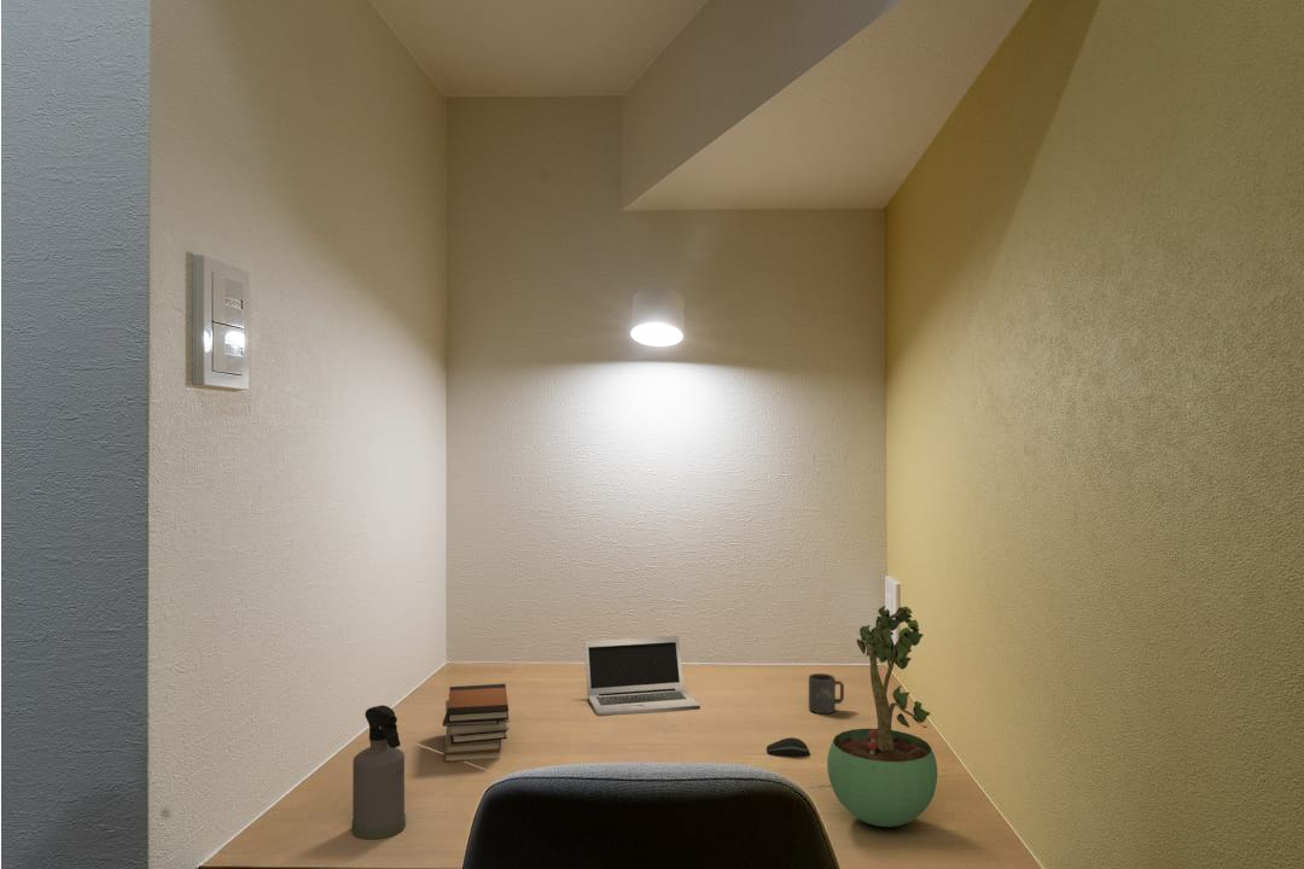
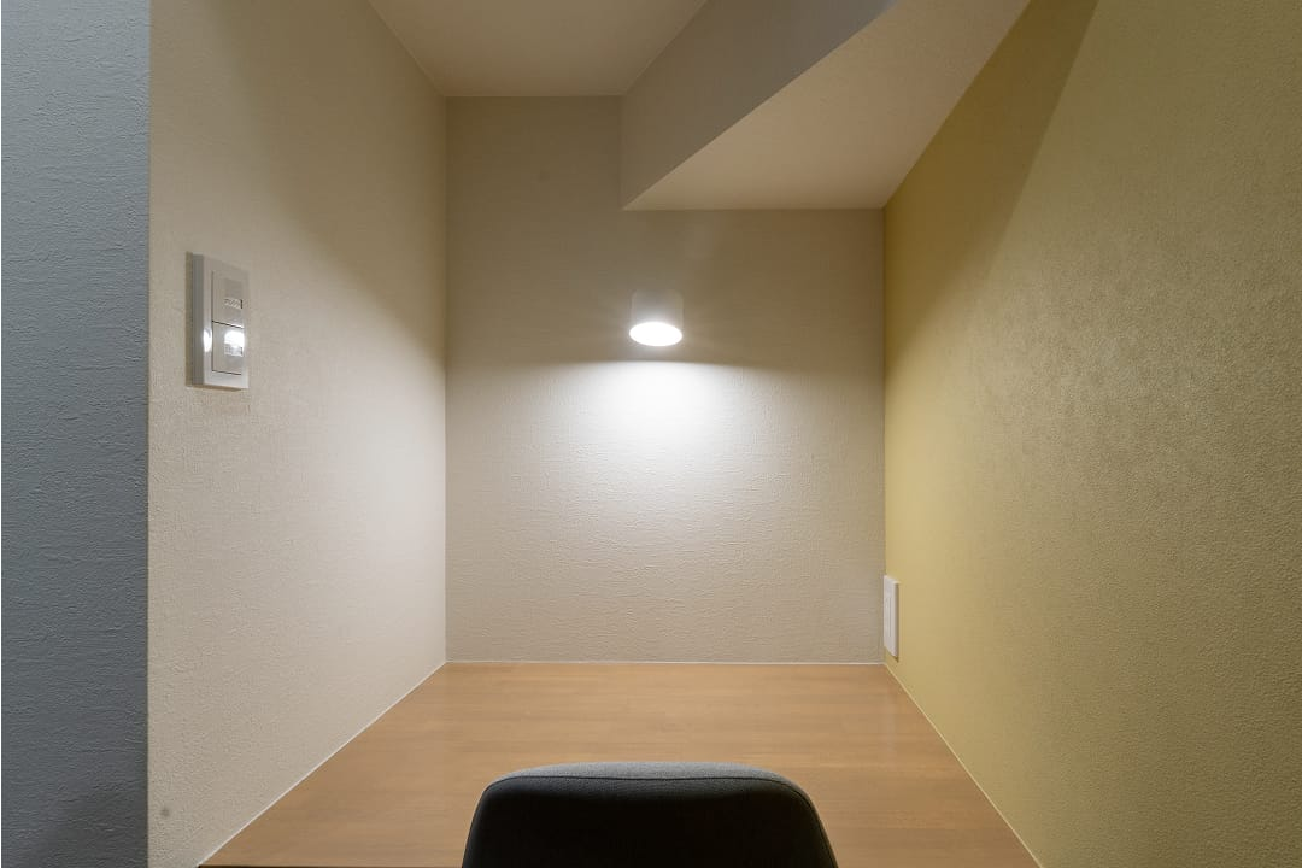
- potted plant (879, 713)
- mug (826, 693)
- spray bottle (380, 768)
- computer mouse (787, 746)
- book stack (476, 721)
- laptop (640, 673)
